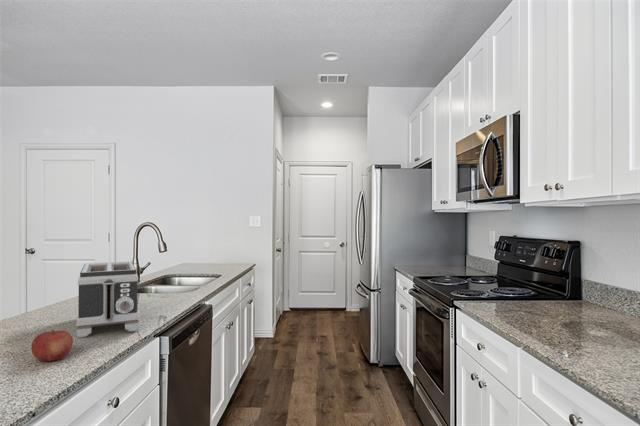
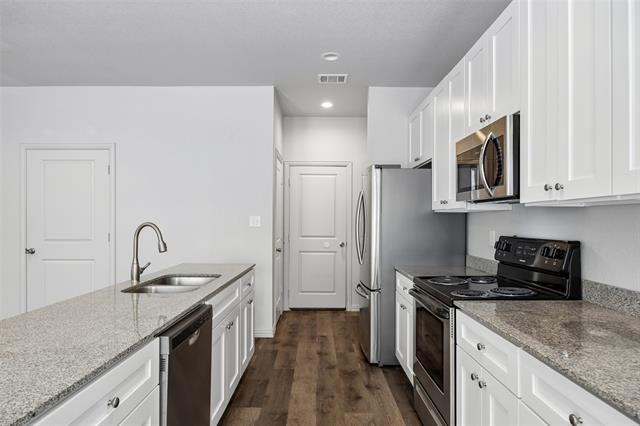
- toaster (108, 296)
- fruit (52, 343)
